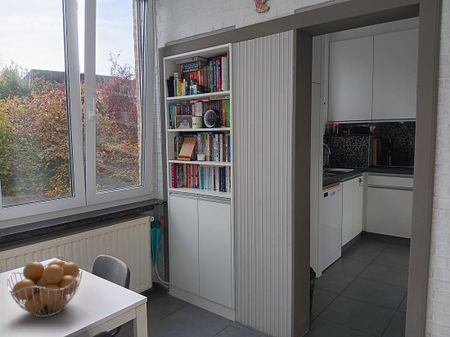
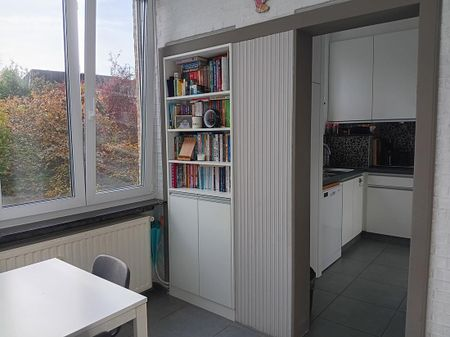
- fruit basket (47, 286)
